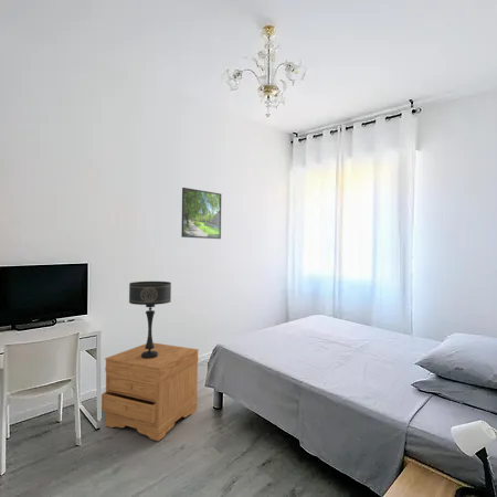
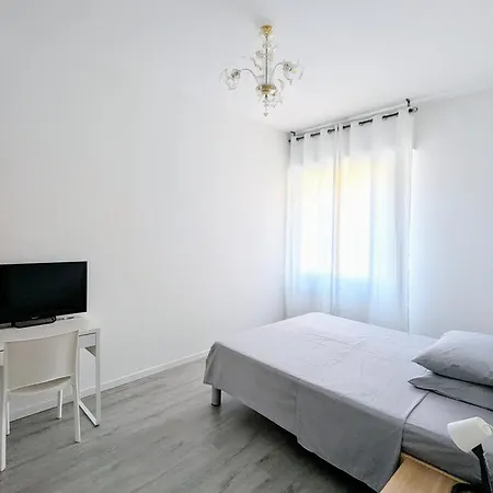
- table lamp (149, 319)
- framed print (202, 214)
- nightstand (150, 387)
